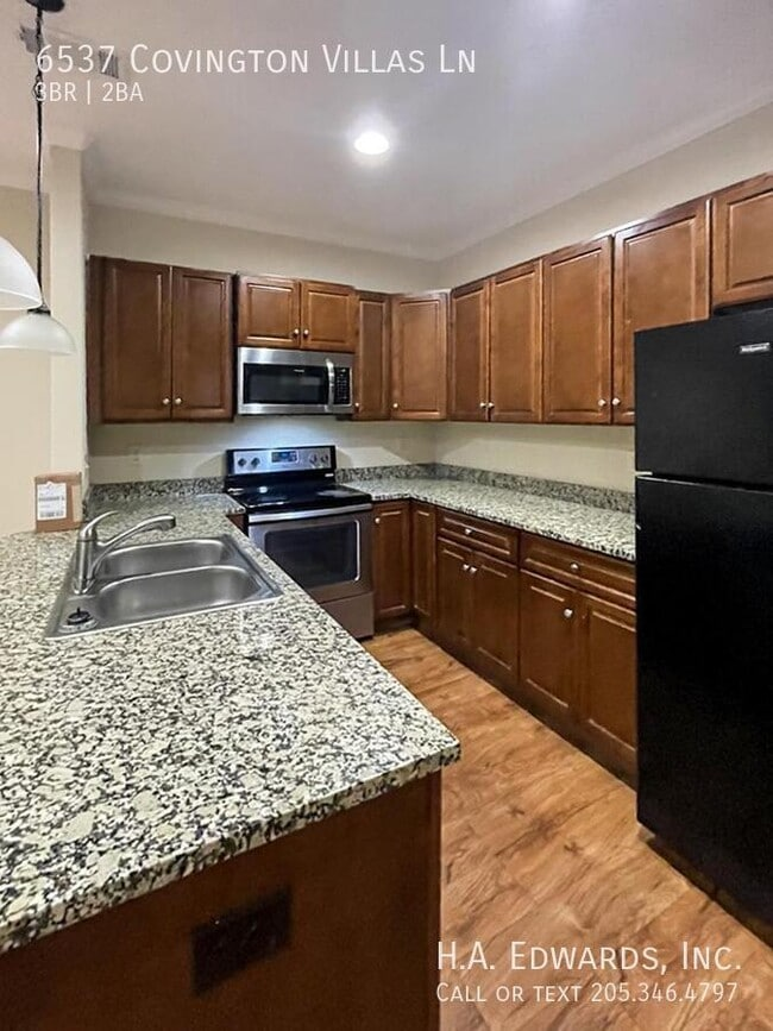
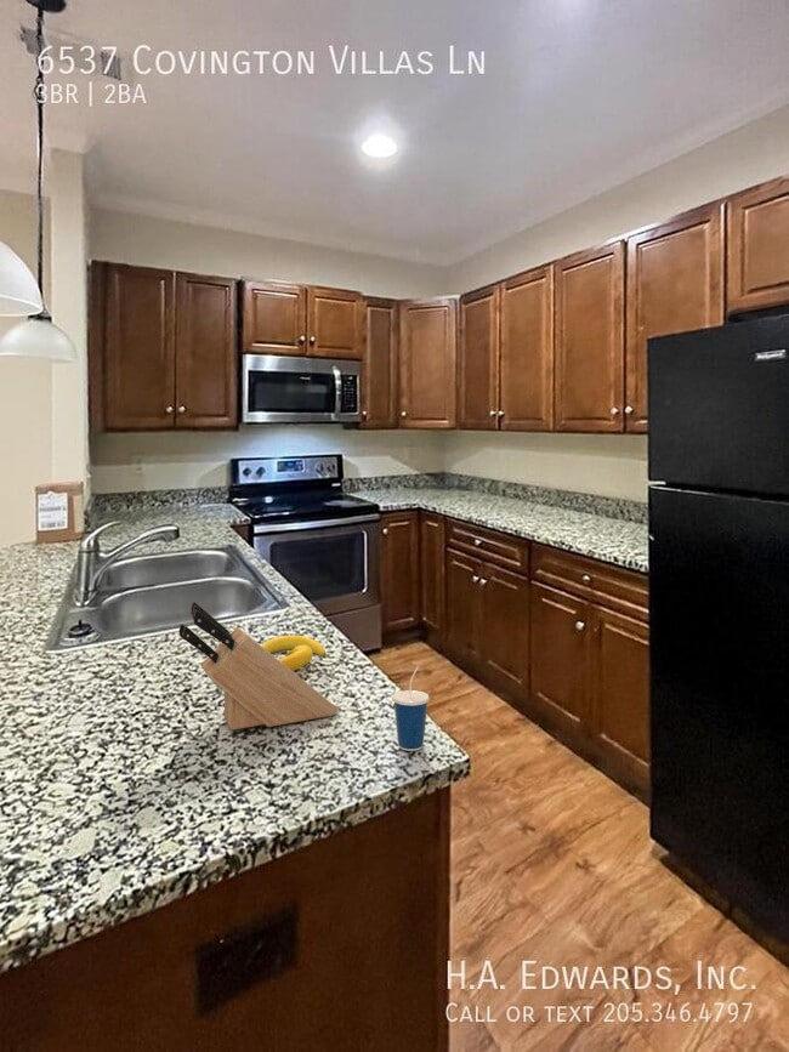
+ banana (286, 652)
+ cup (410, 706)
+ knife block (259, 659)
